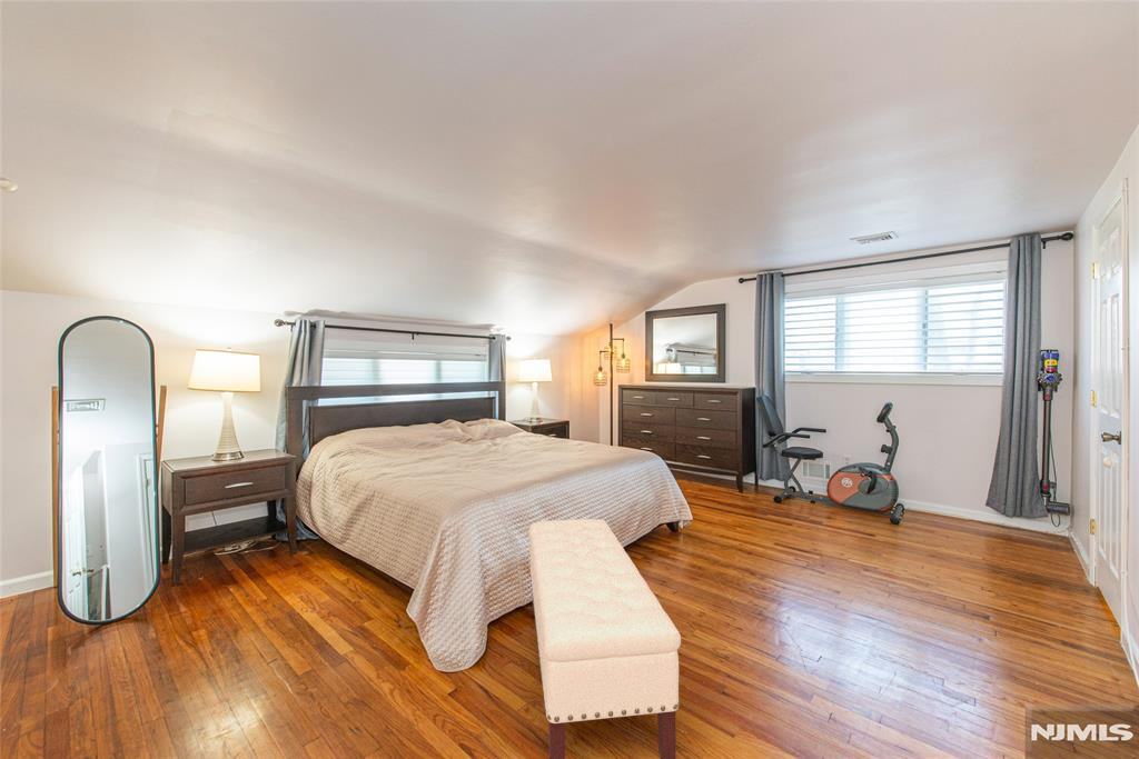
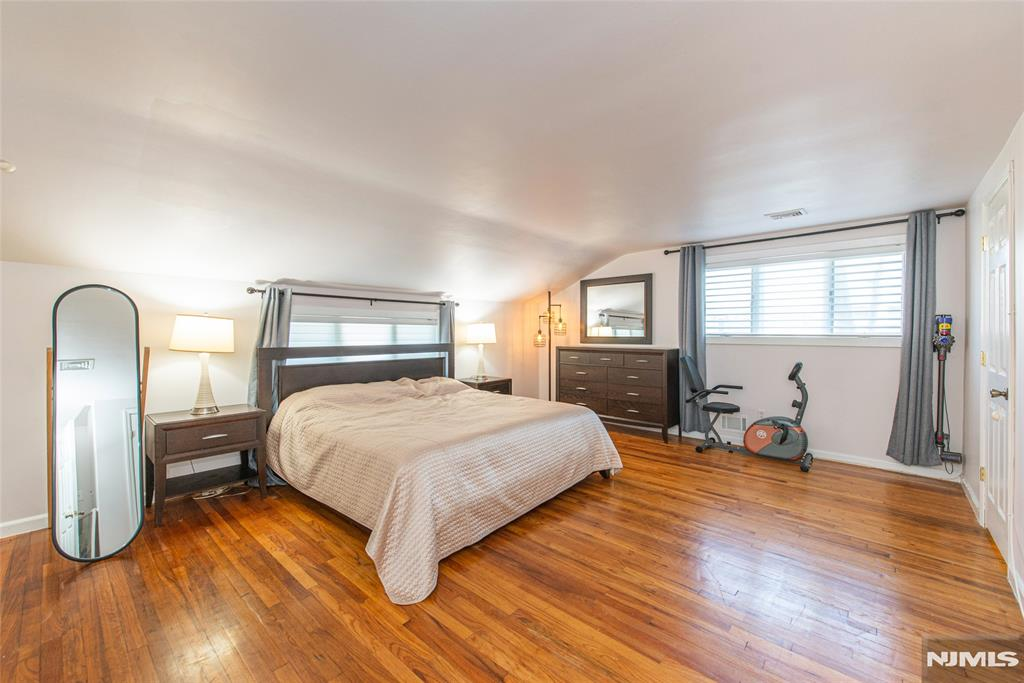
- bench (585, 617)
